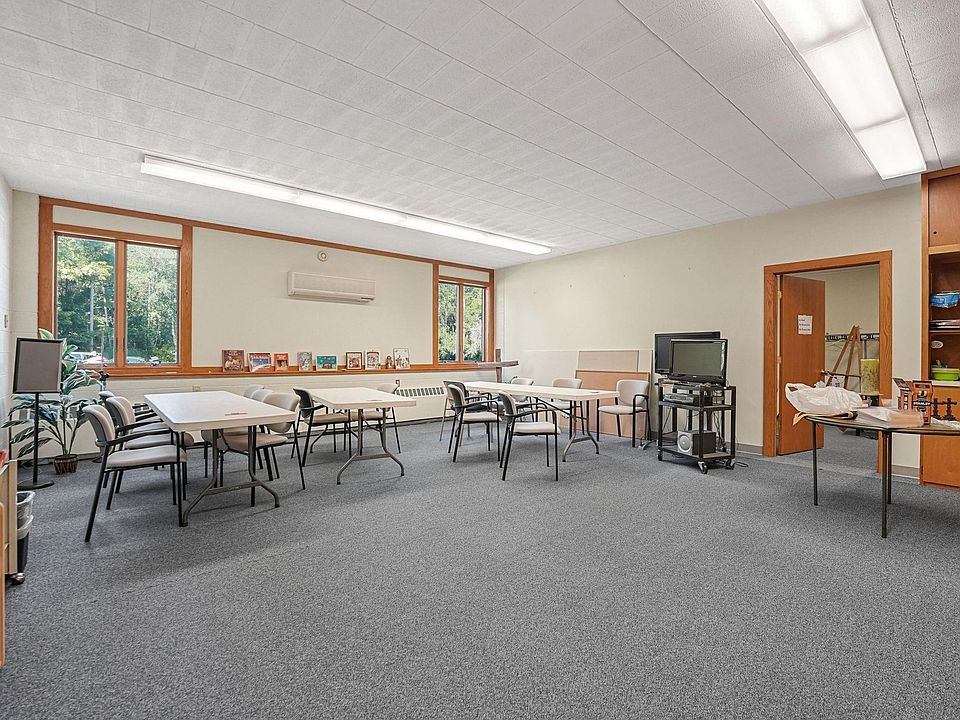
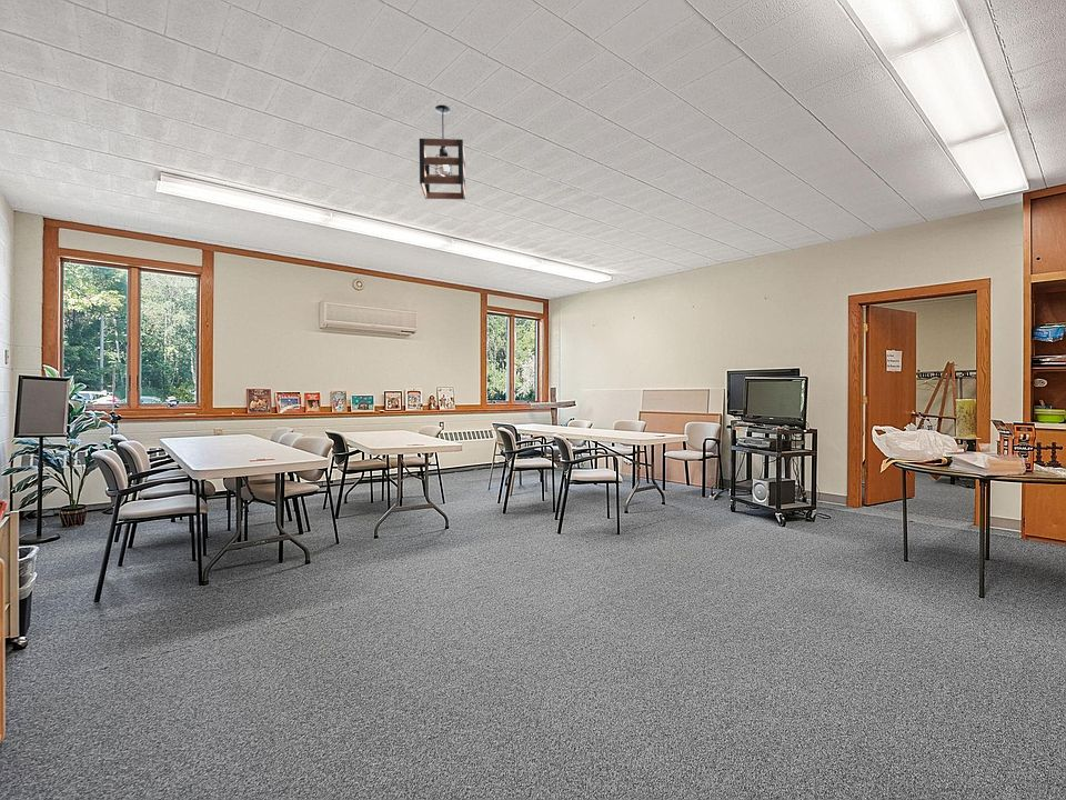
+ pendant light (443, 150)
